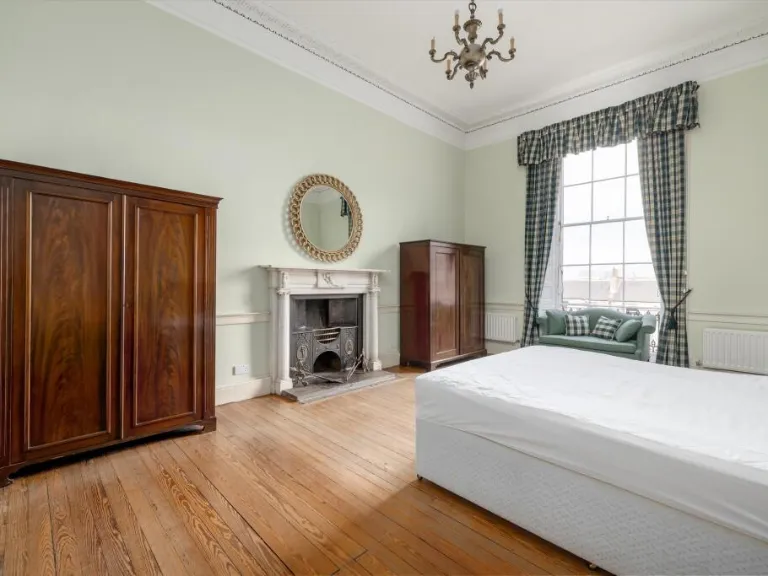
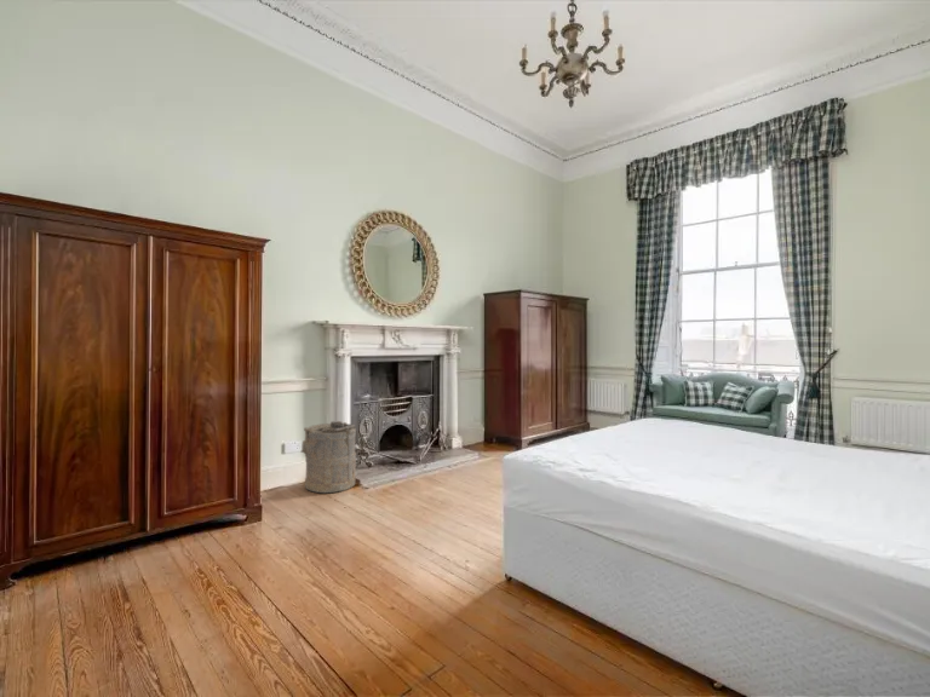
+ laundry hamper (328, 454)
